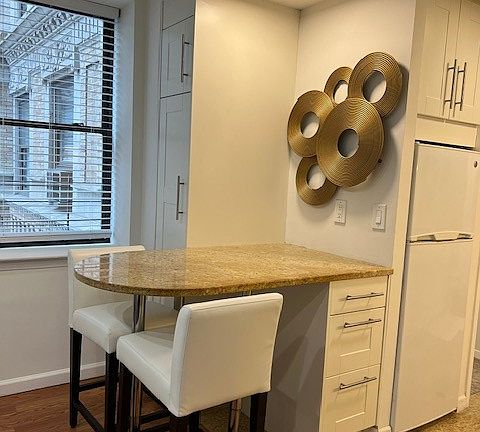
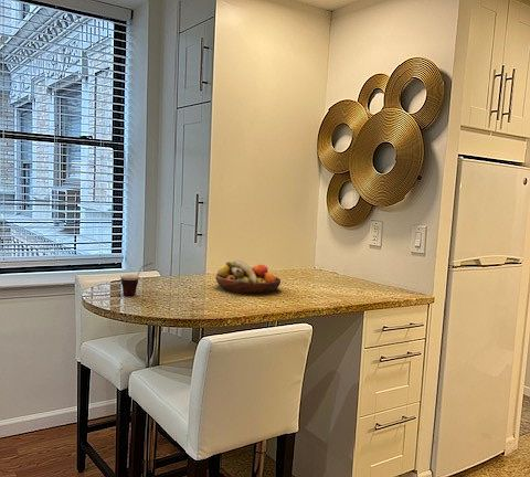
+ cup (136, 278)
+ fruit bowl (248, 274)
